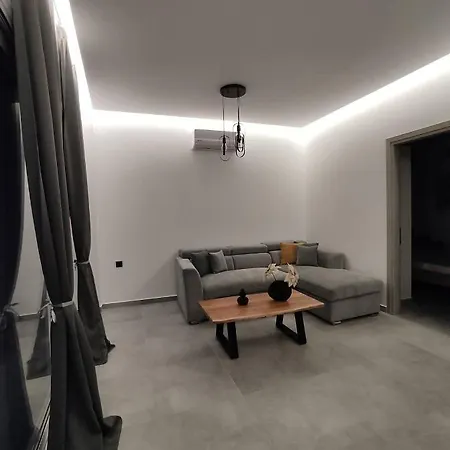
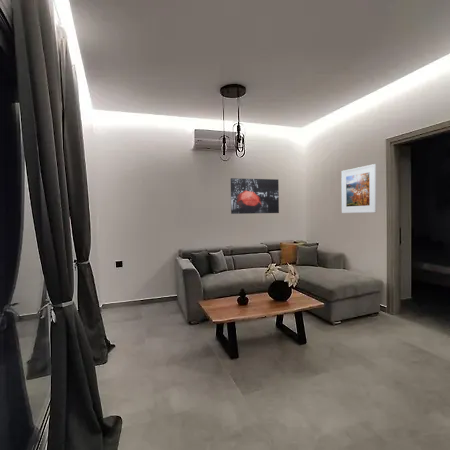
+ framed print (357, 190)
+ wall art (255, 196)
